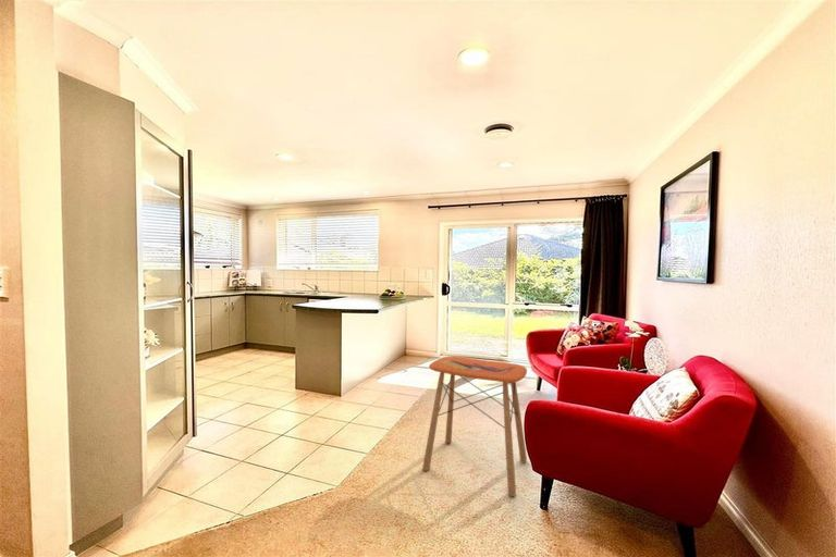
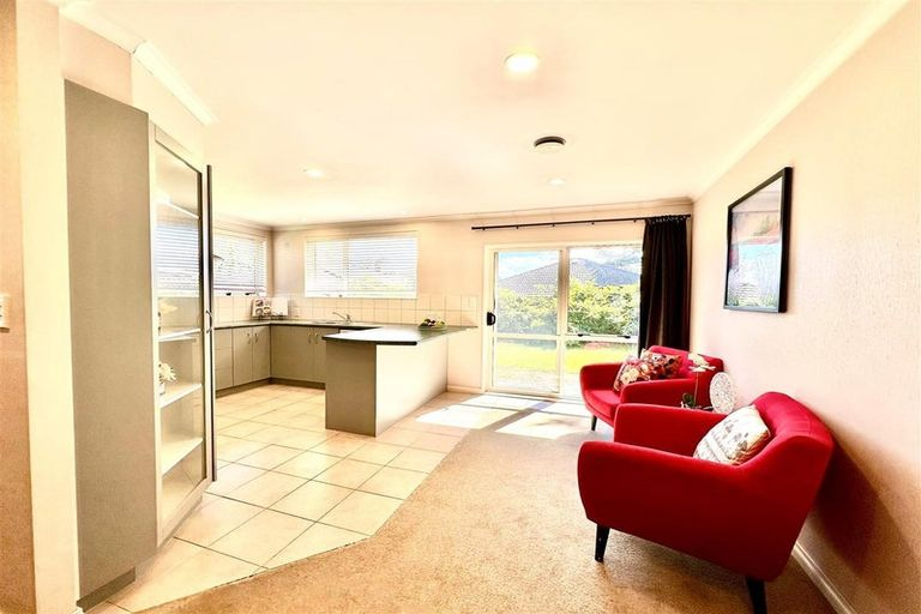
- side table (480, 410)
